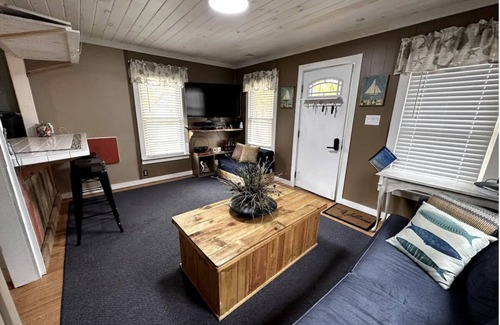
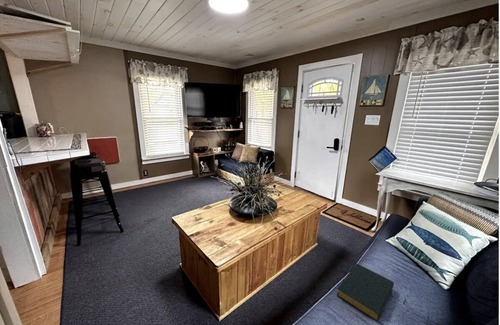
+ hardback book (365, 288)
